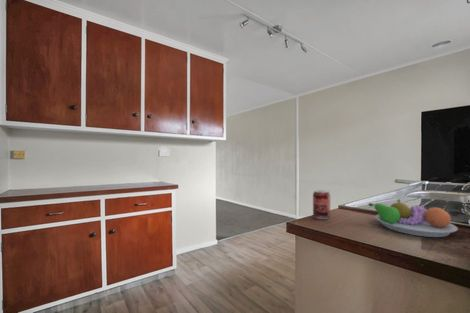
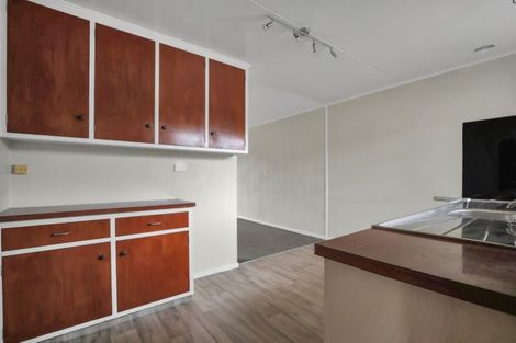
- beverage can (321, 203)
- fruit bowl (409, 214)
